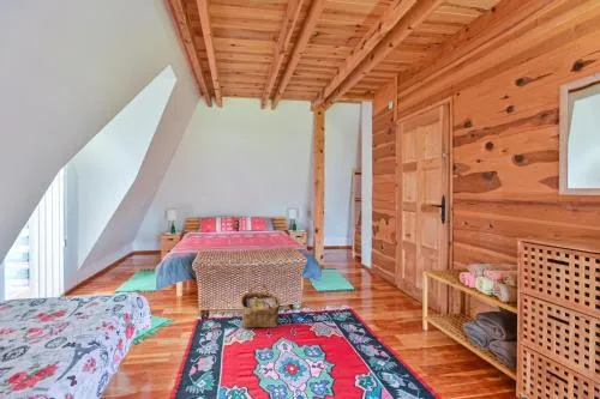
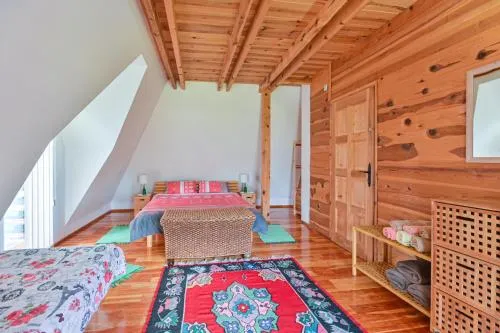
- woven basket (259, 306)
